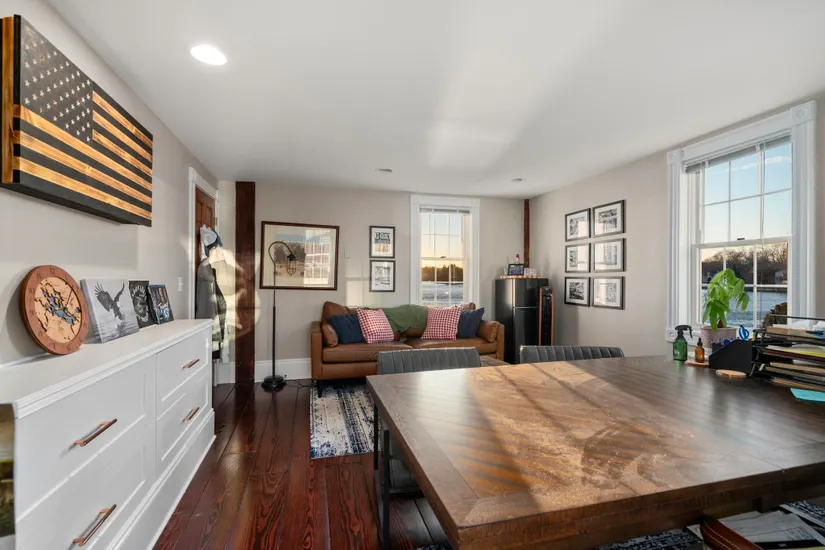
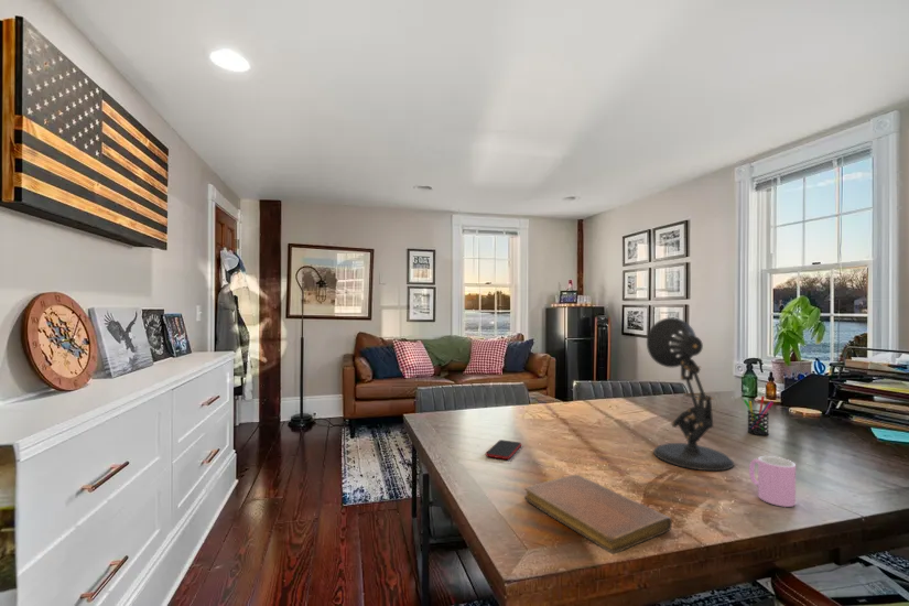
+ cup (769, 477)
+ smartphone (504, 448)
+ pen holder (756, 414)
+ desk lamp (690, 387)
+ notebook (592, 507)
